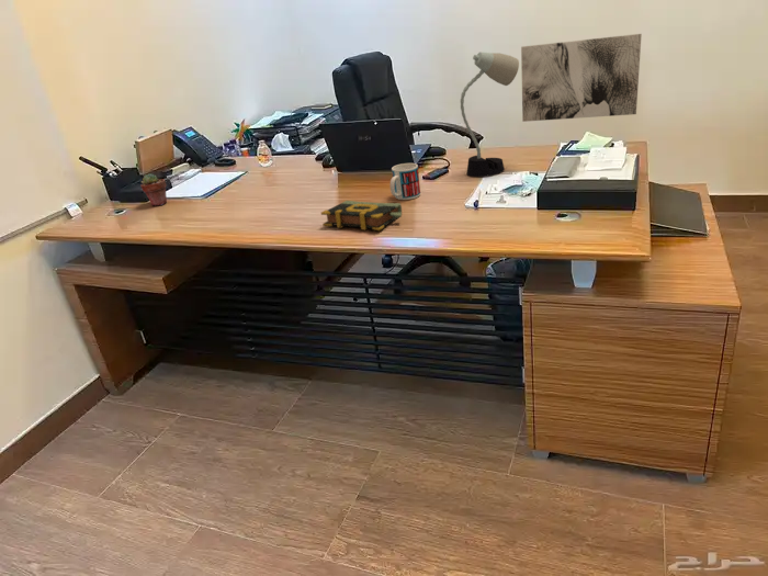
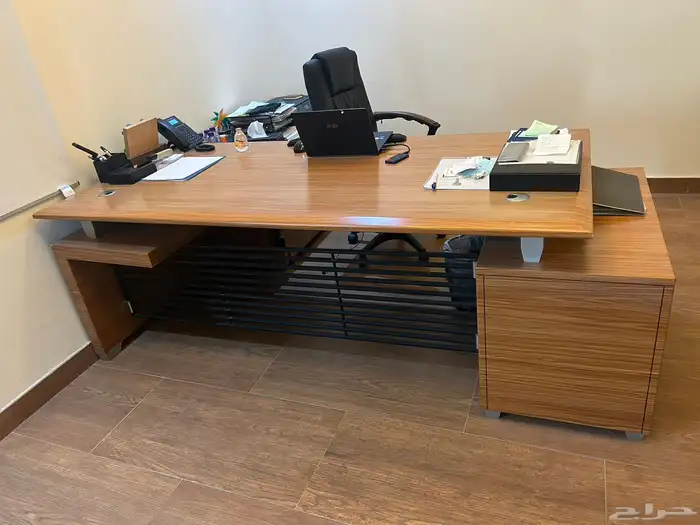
- potted succulent (154, 188)
- book (366, 213)
- desk lamp (467, 123)
- wall art (578, 80)
- mug (404, 182)
